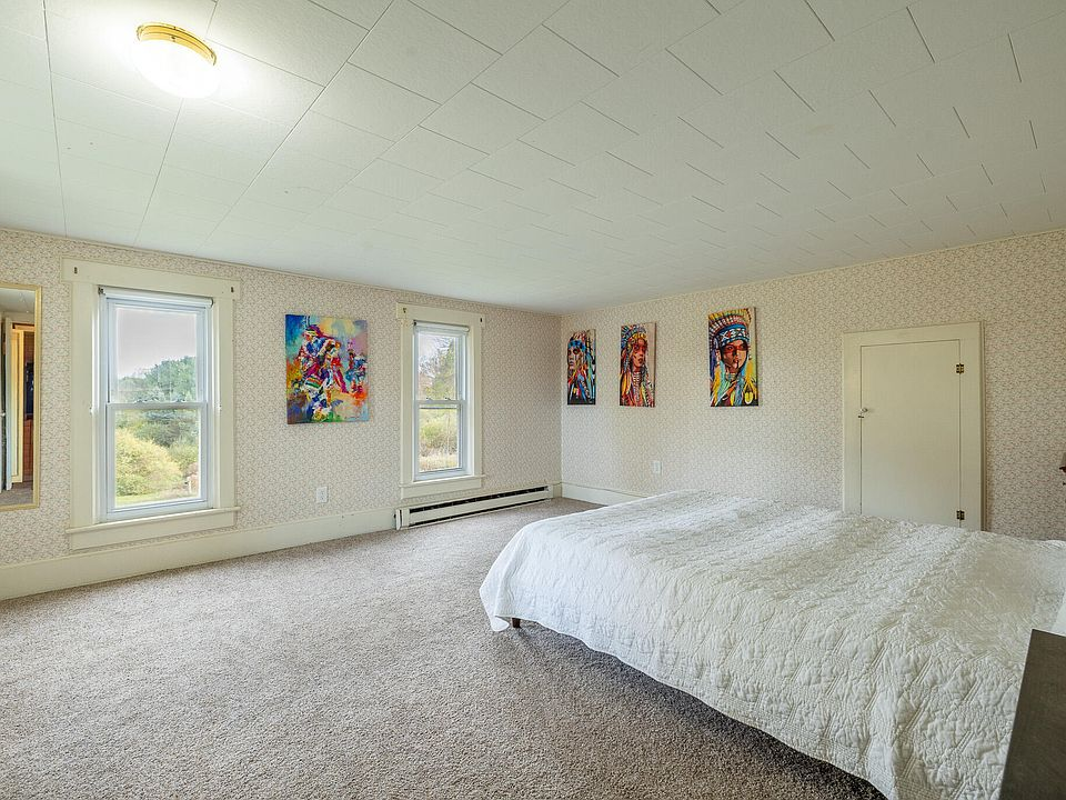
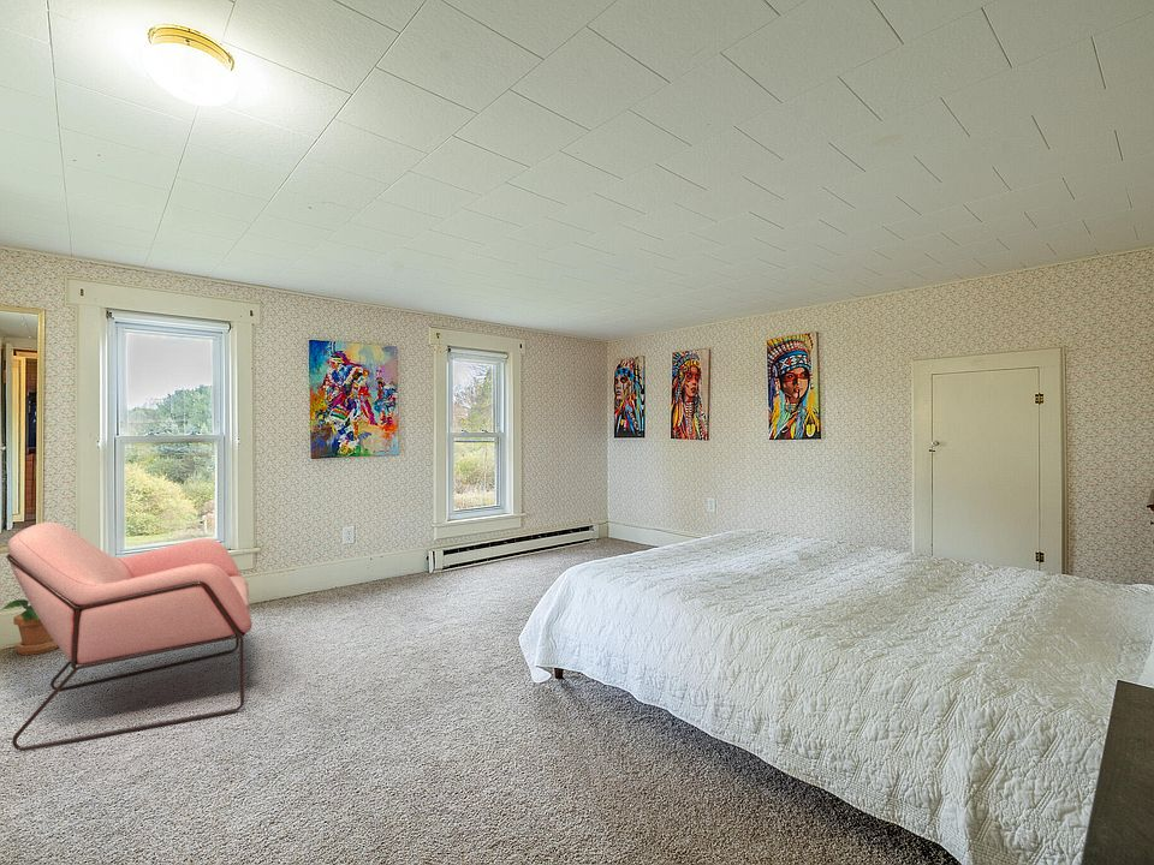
+ armchair (143, 607)
+ potted plant (35, 625)
